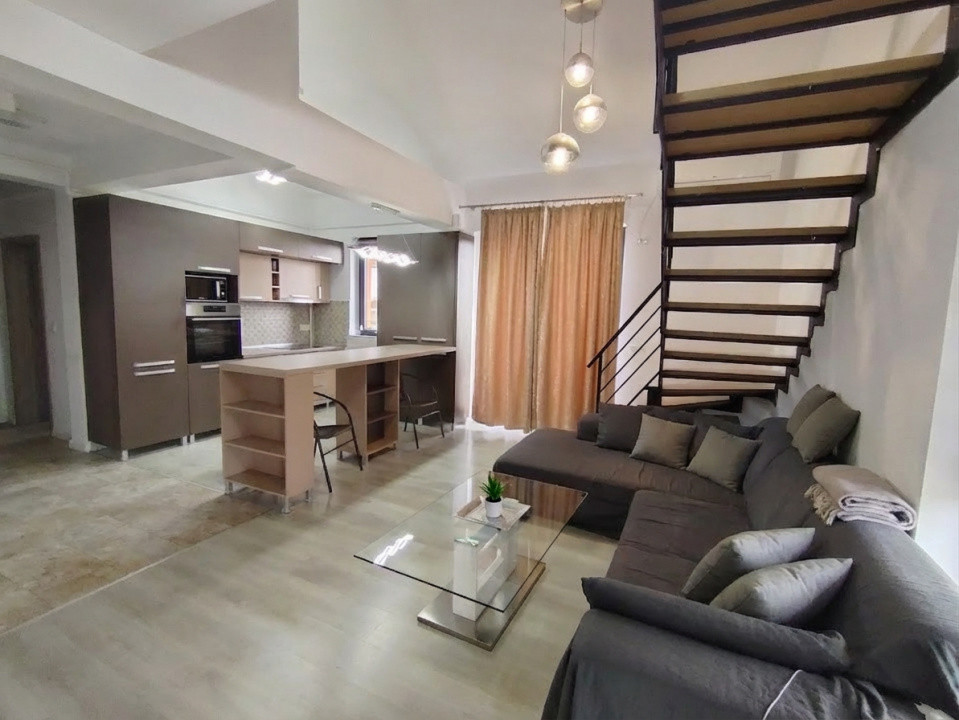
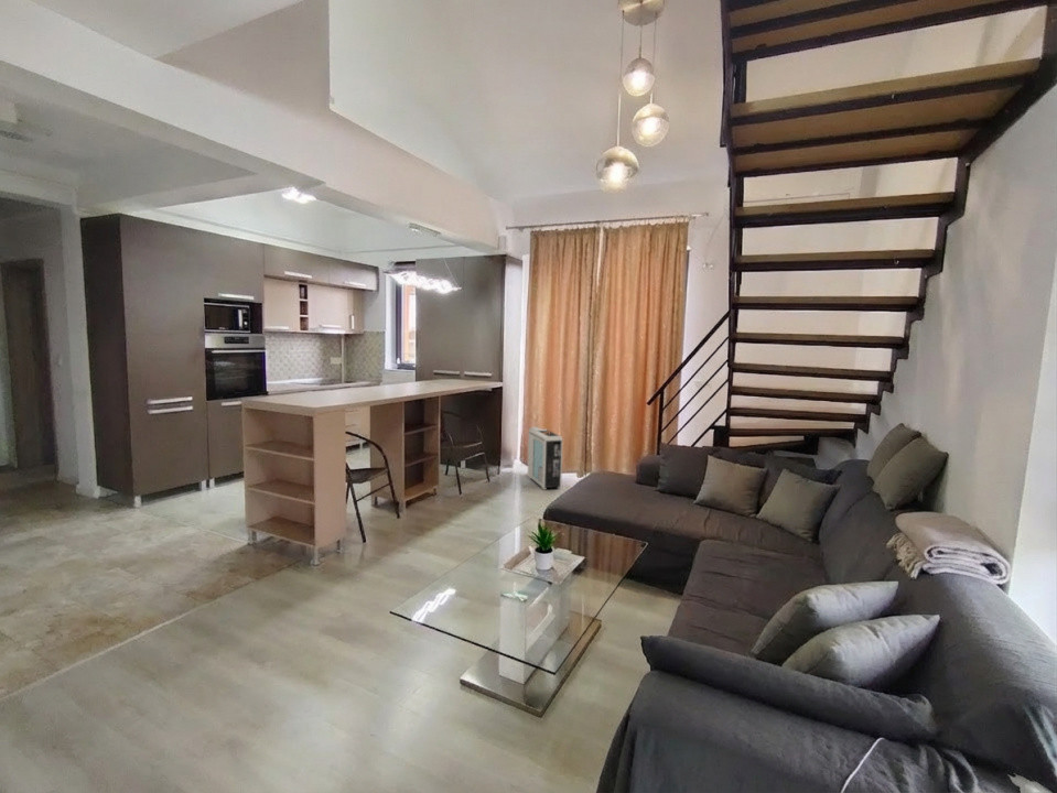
+ air purifier (543, 456)
